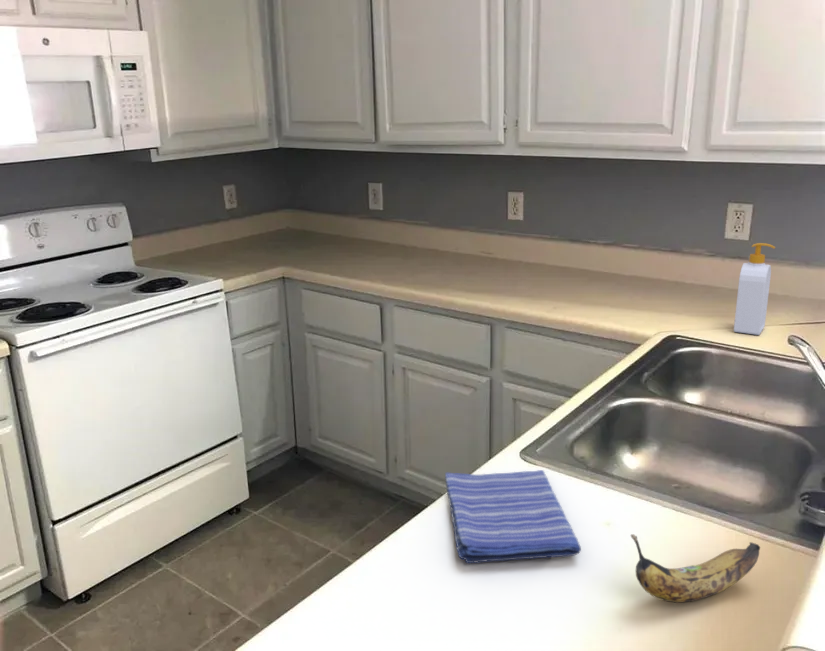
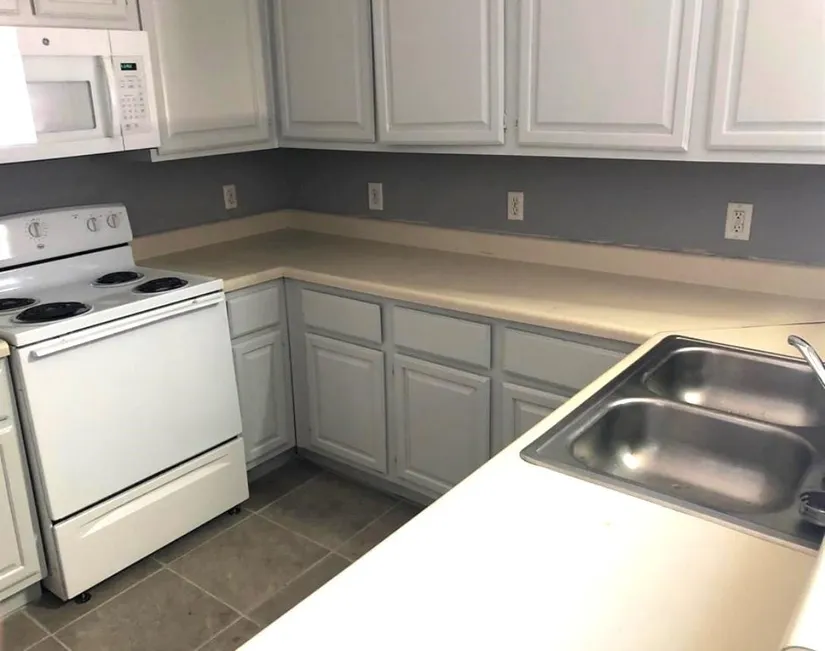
- banana (699, 564)
- dish towel (506, 509)
- soap bottle (755, 287)
